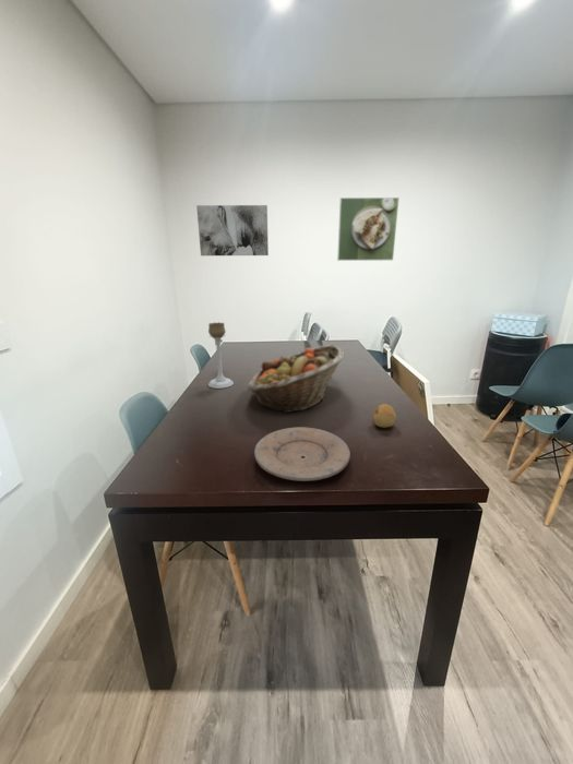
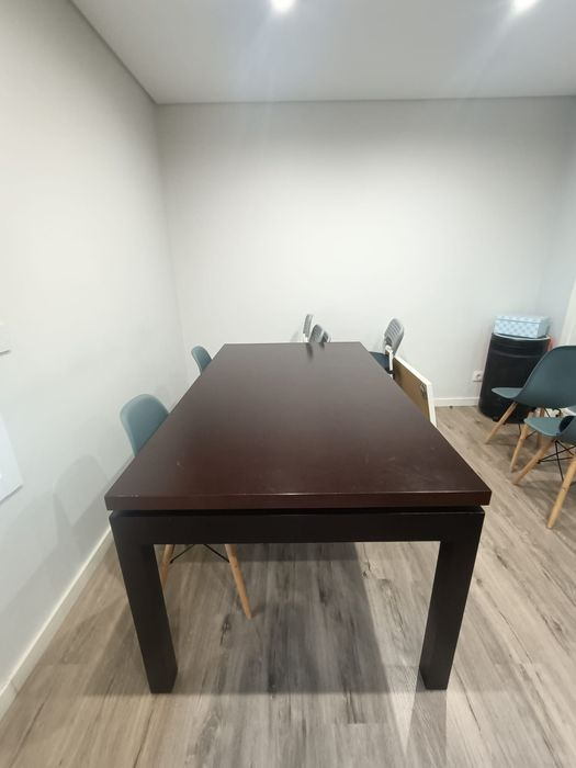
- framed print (367, 229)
- fruit (384, 416)
- candle holder (218, 355)
- plate (301, 454)
- wall art (232, 230)
- fruit basket (296, 373)
